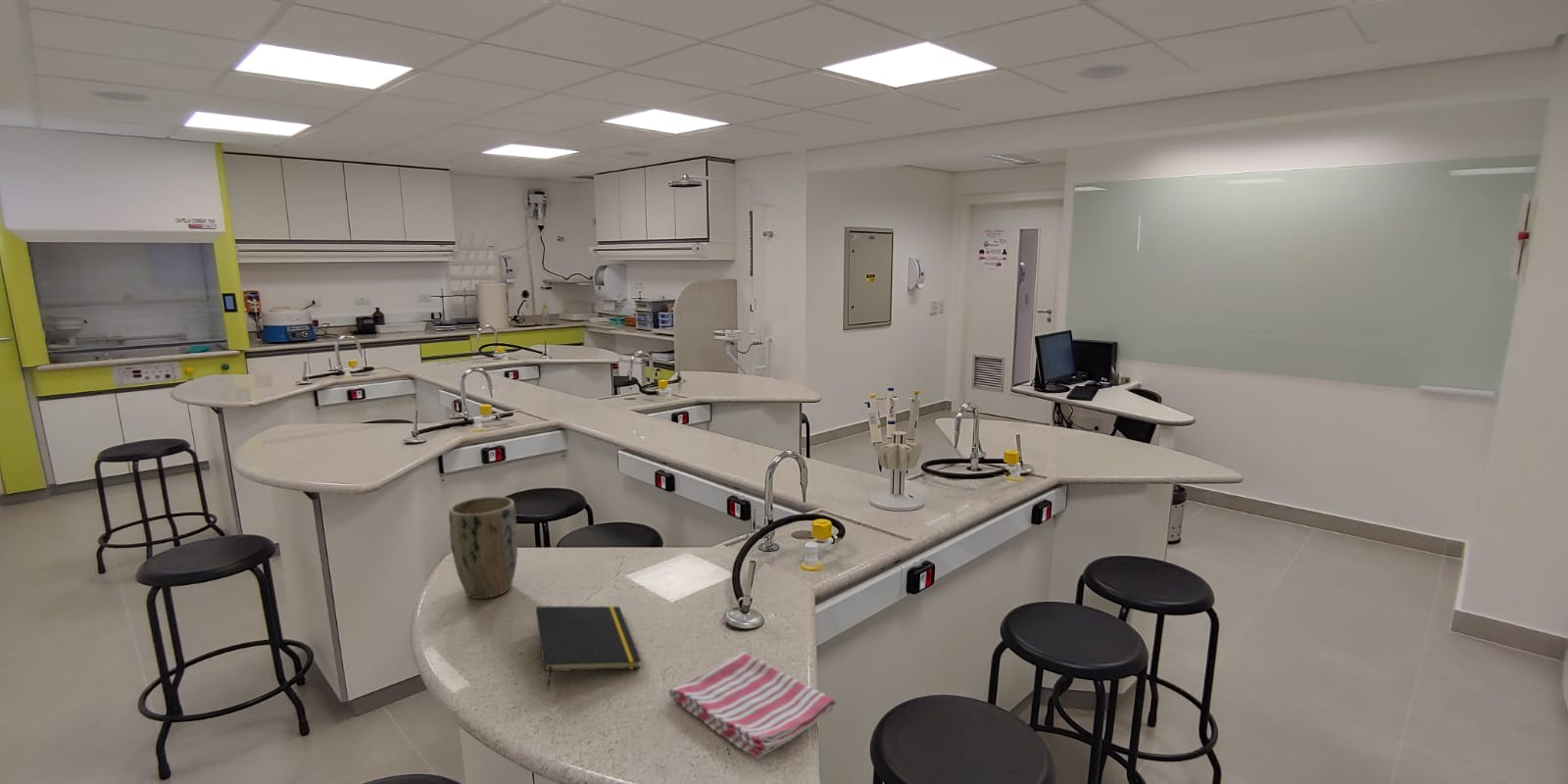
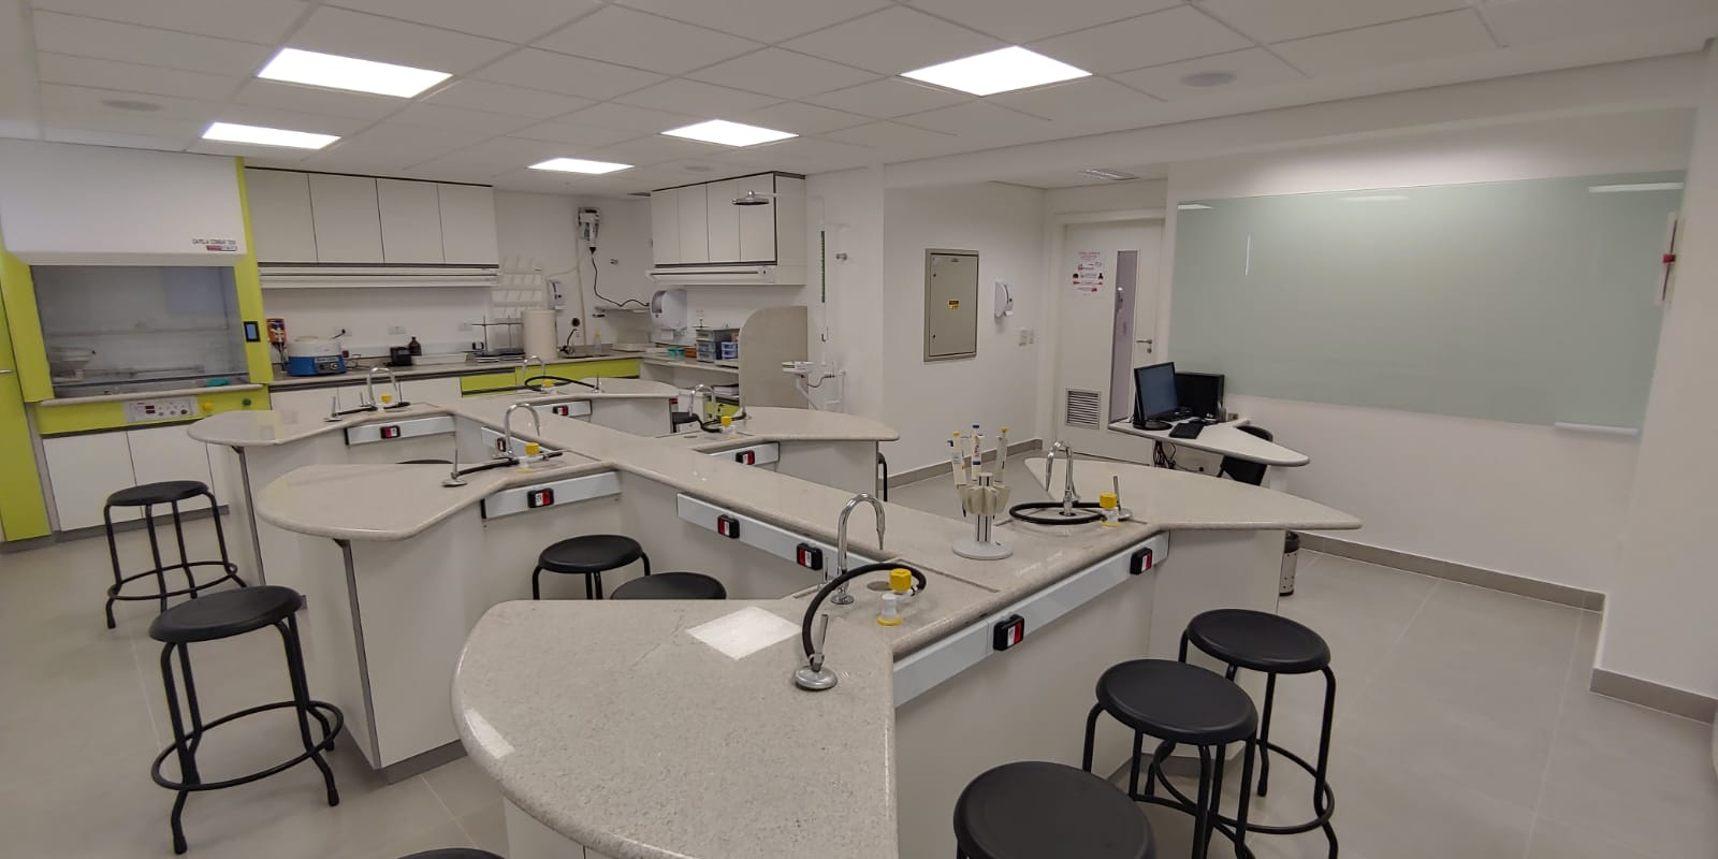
- dish towel (751, 695)
- notepad (585, 635)
- plant pot (485, 548)
